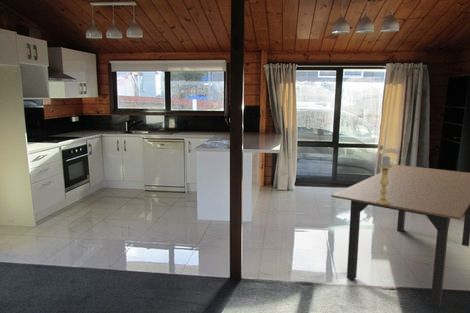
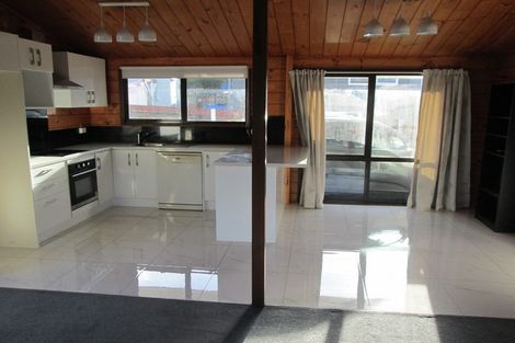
- dining table (416, 213)
- candle holder (384, 178)
